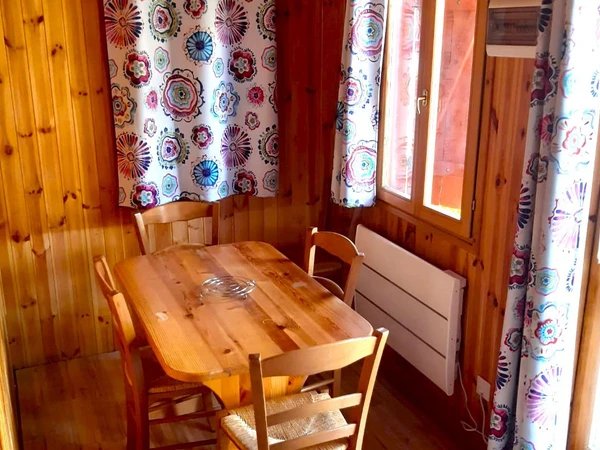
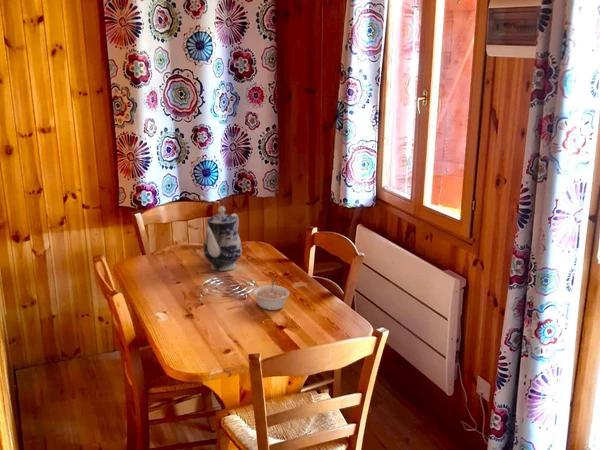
+ legume (270, 296)
+ teapot (222, 236)
